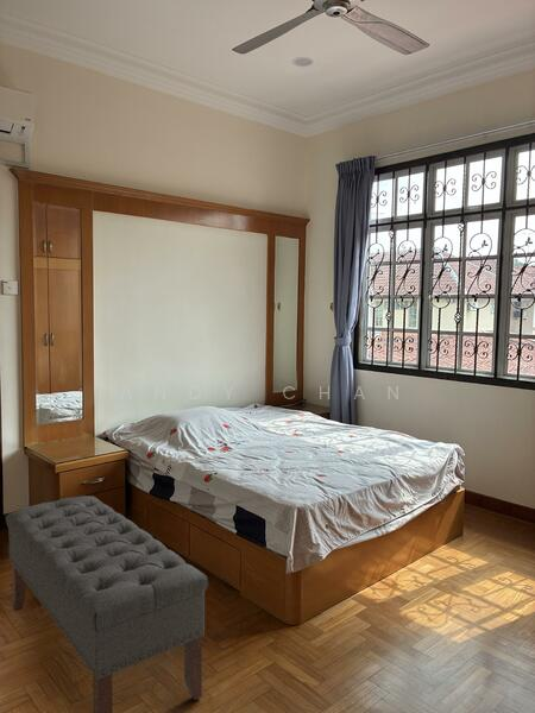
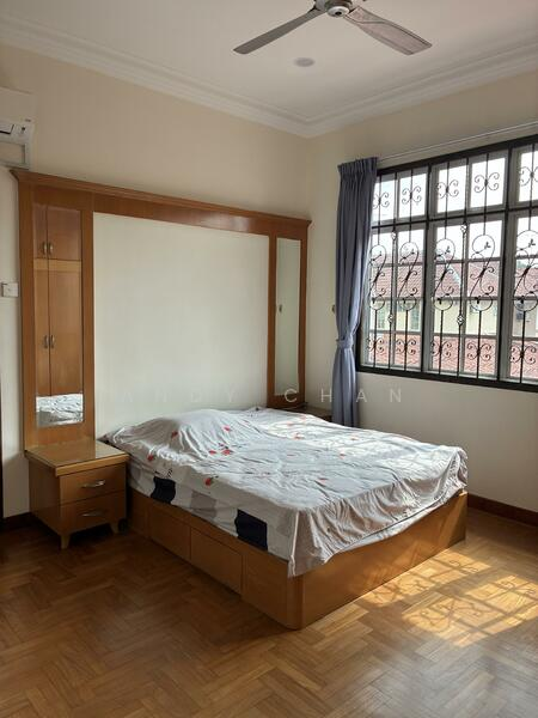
- bench (94, 591)
